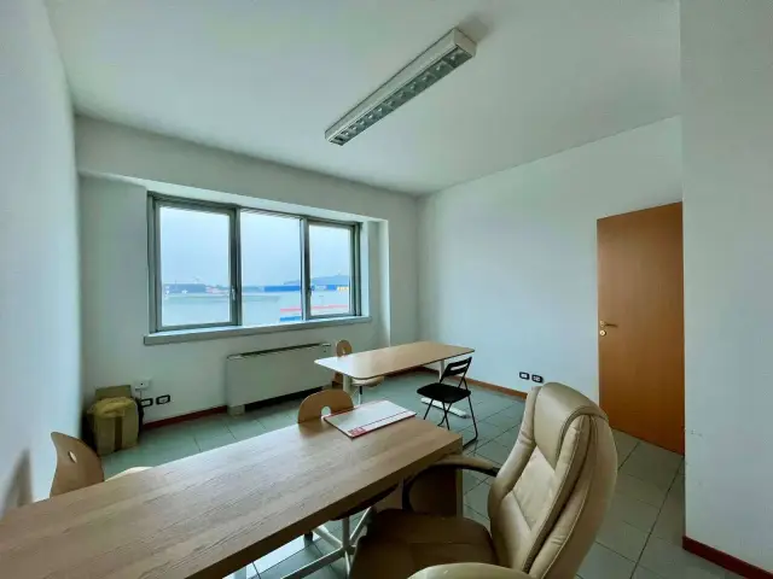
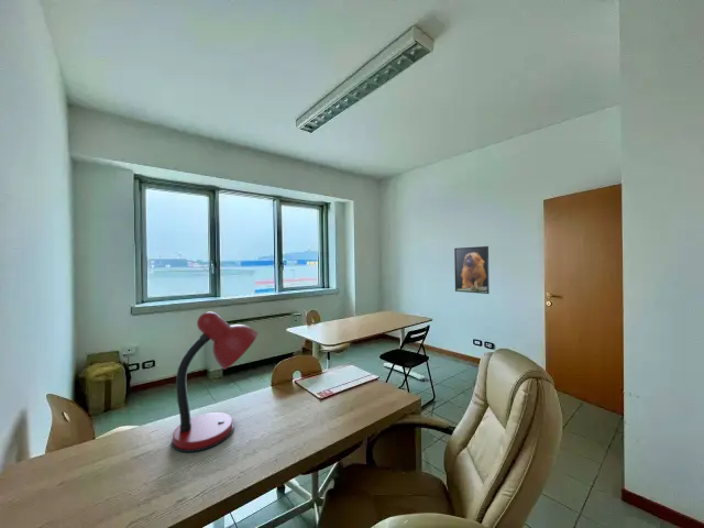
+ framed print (471, 270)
+ desk lamp (221, 366)
